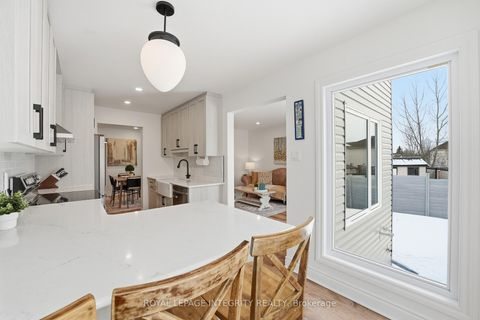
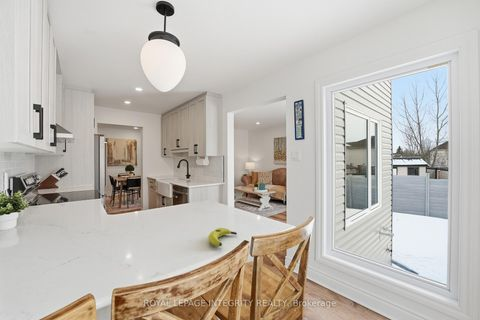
+ banana (223, 234)
